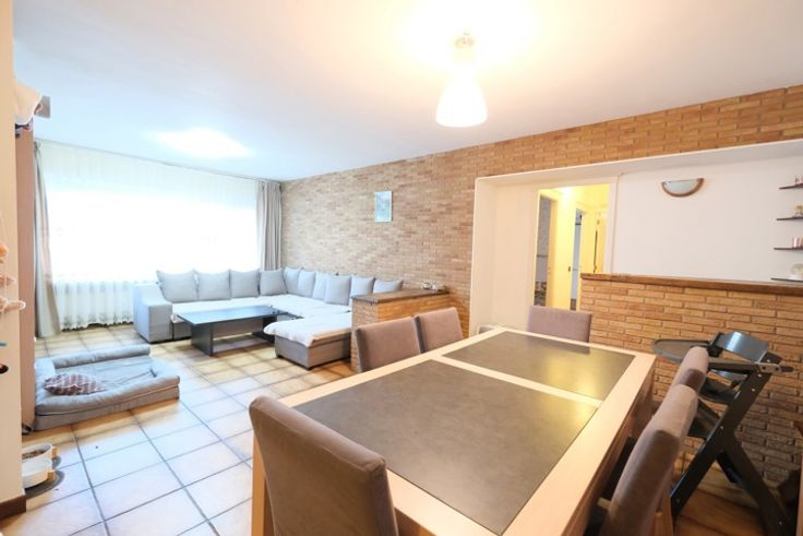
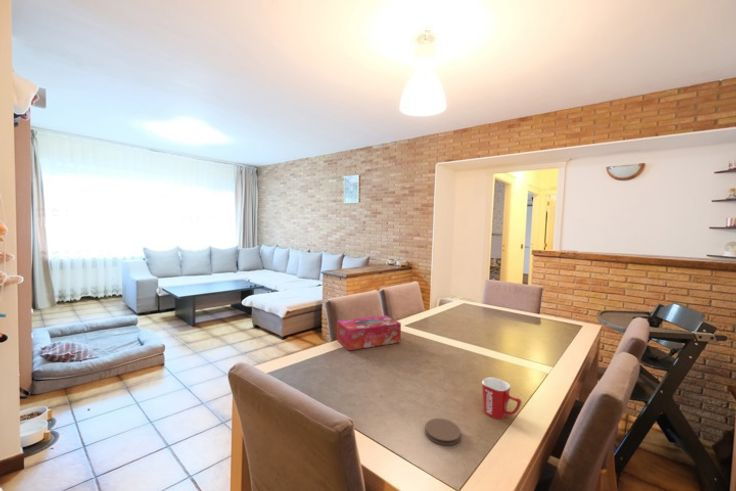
+ mug (501, 401)
+ tissue box (368, 331)
+ coaster (442, 431)
